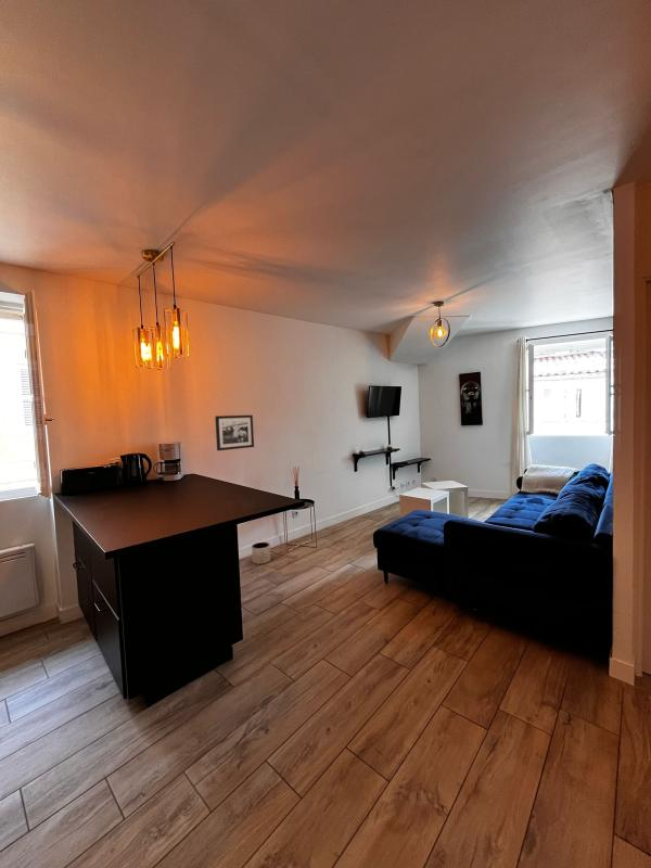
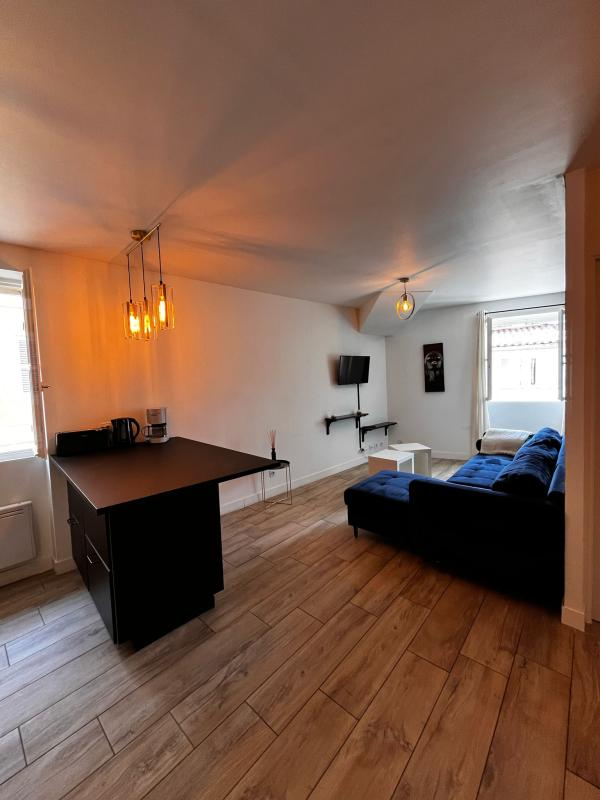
- planter (260, 552)
- picture frame (234, 432)
